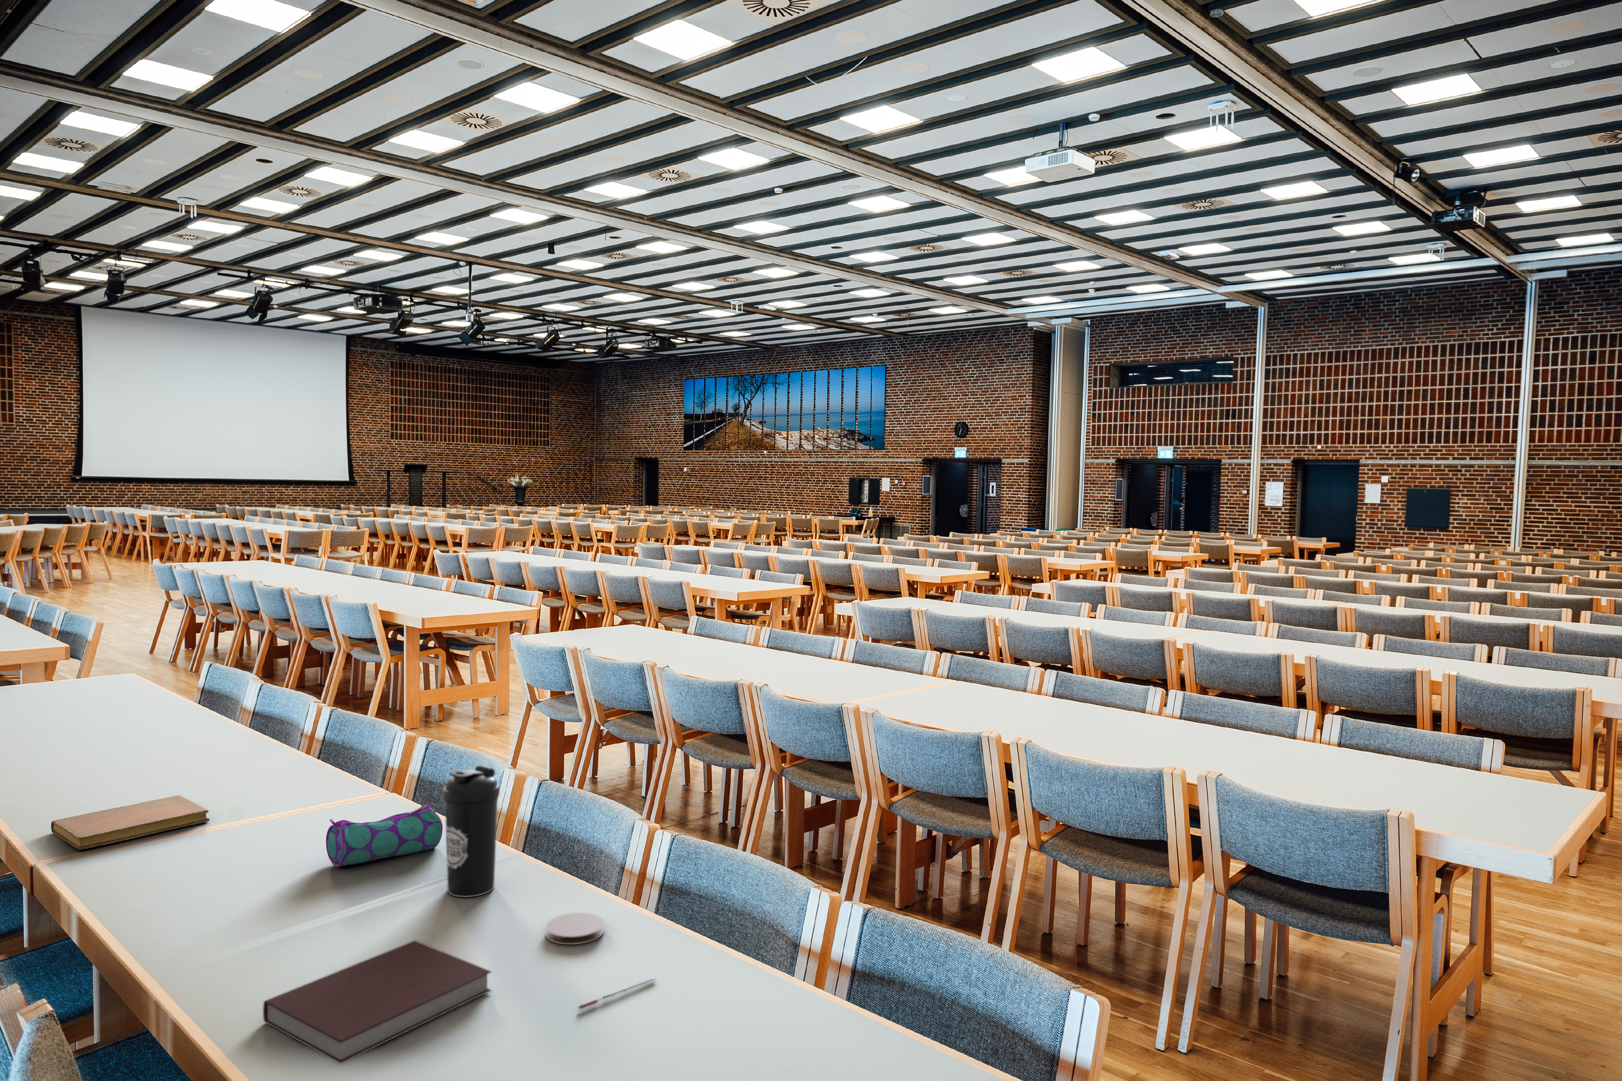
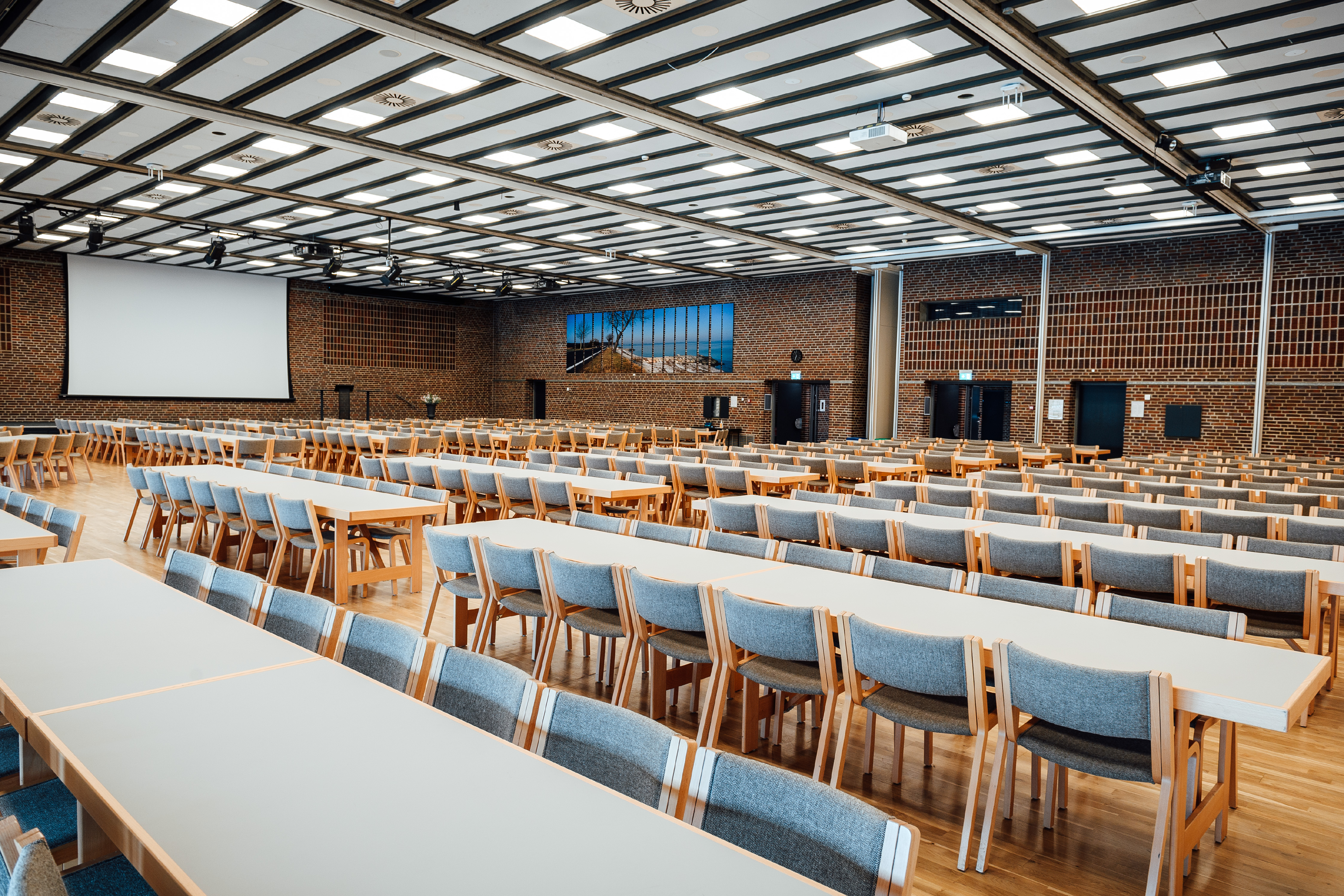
- notebook (132, 820)
- water bottle (471, 829)
- pen (618, 993)
- notebook (381, 995)
- pencil case (385, 835)
- coaster (574, 928)
